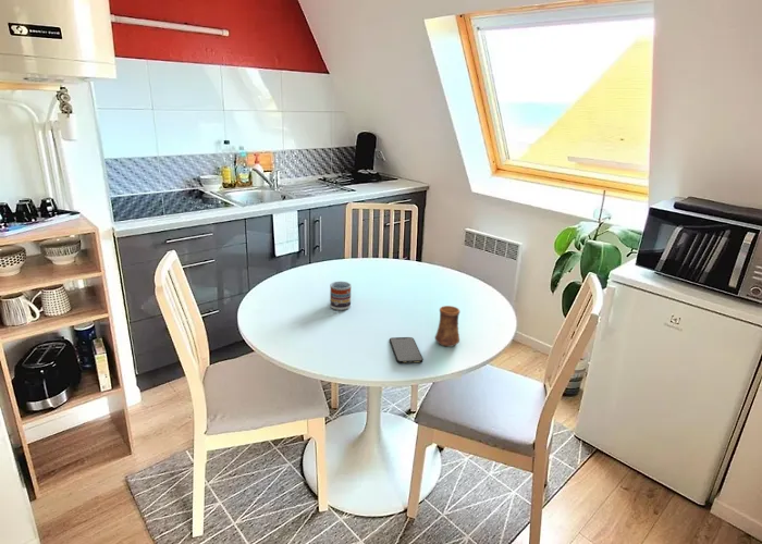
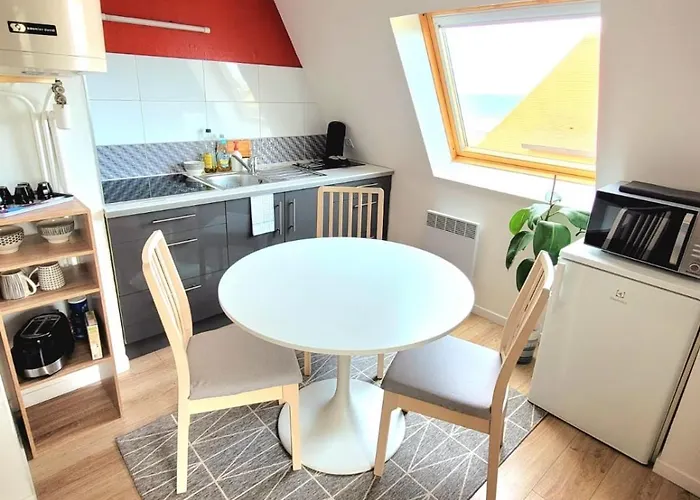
- smartphone (405, 349)
- cup (447, 325)
- cup (340, 294)
